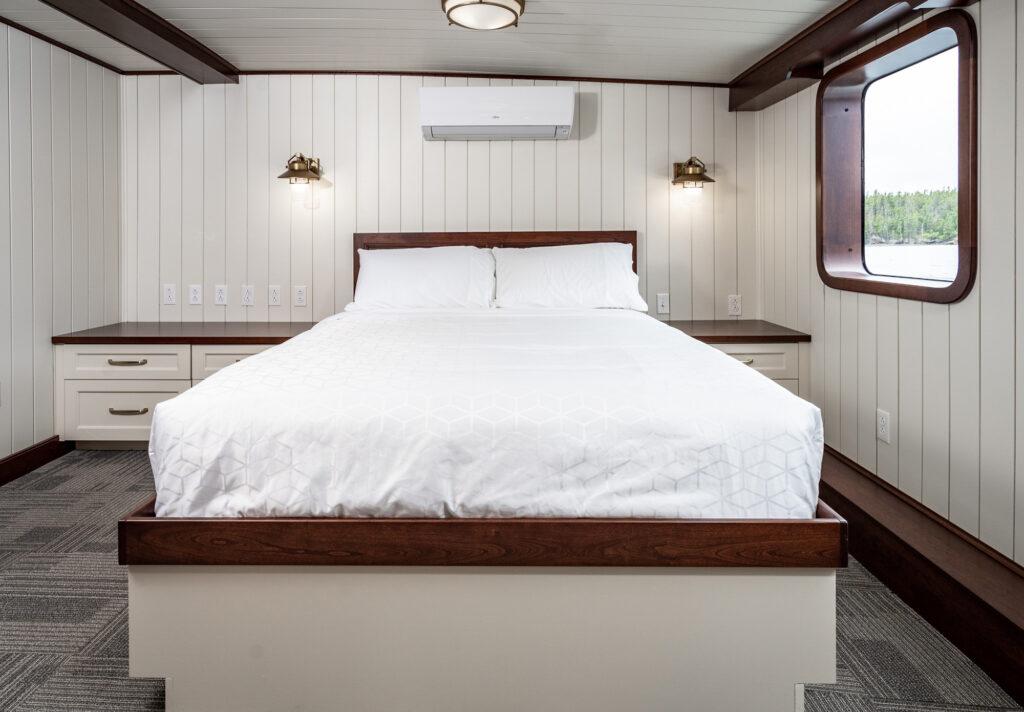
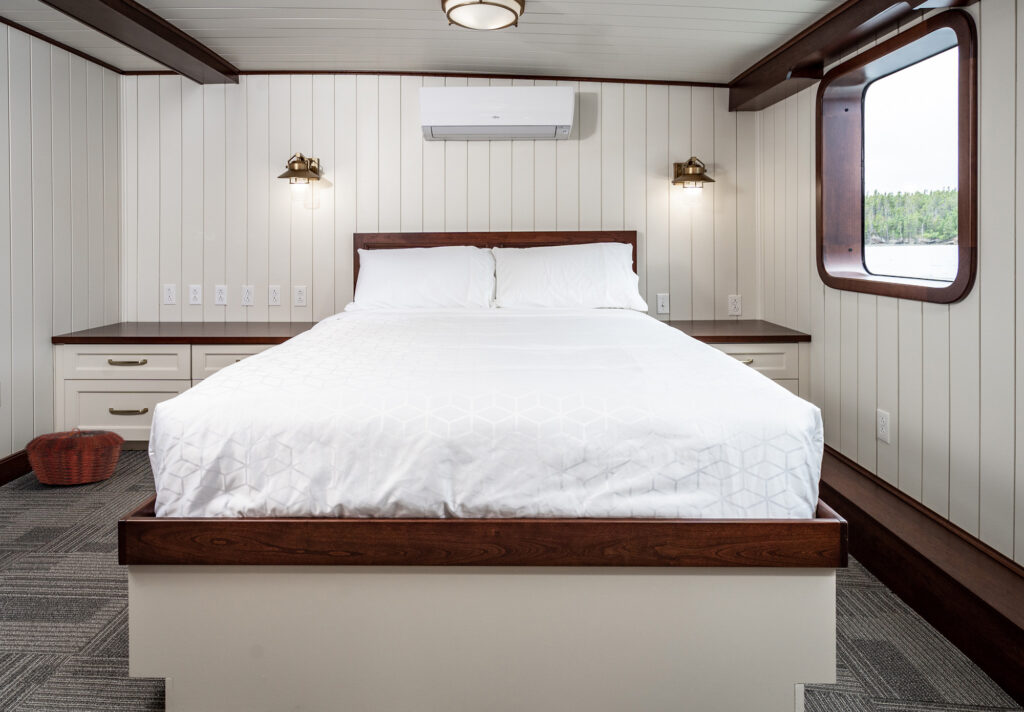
+ woven basket (76, 453)
